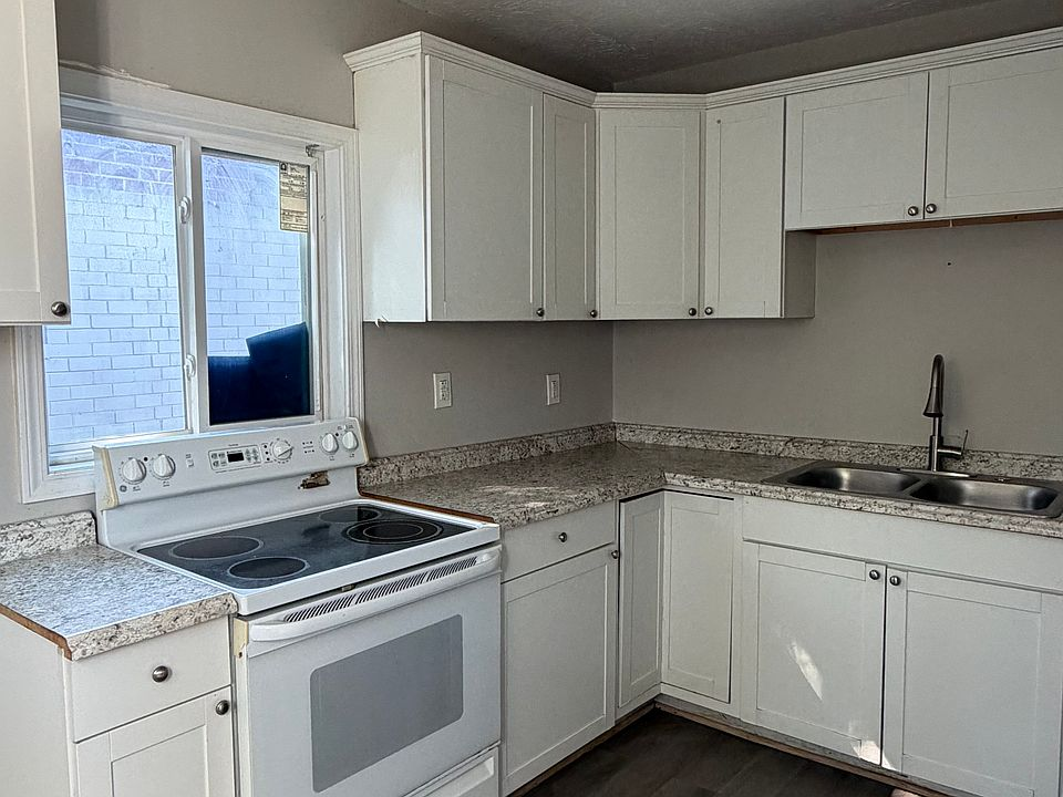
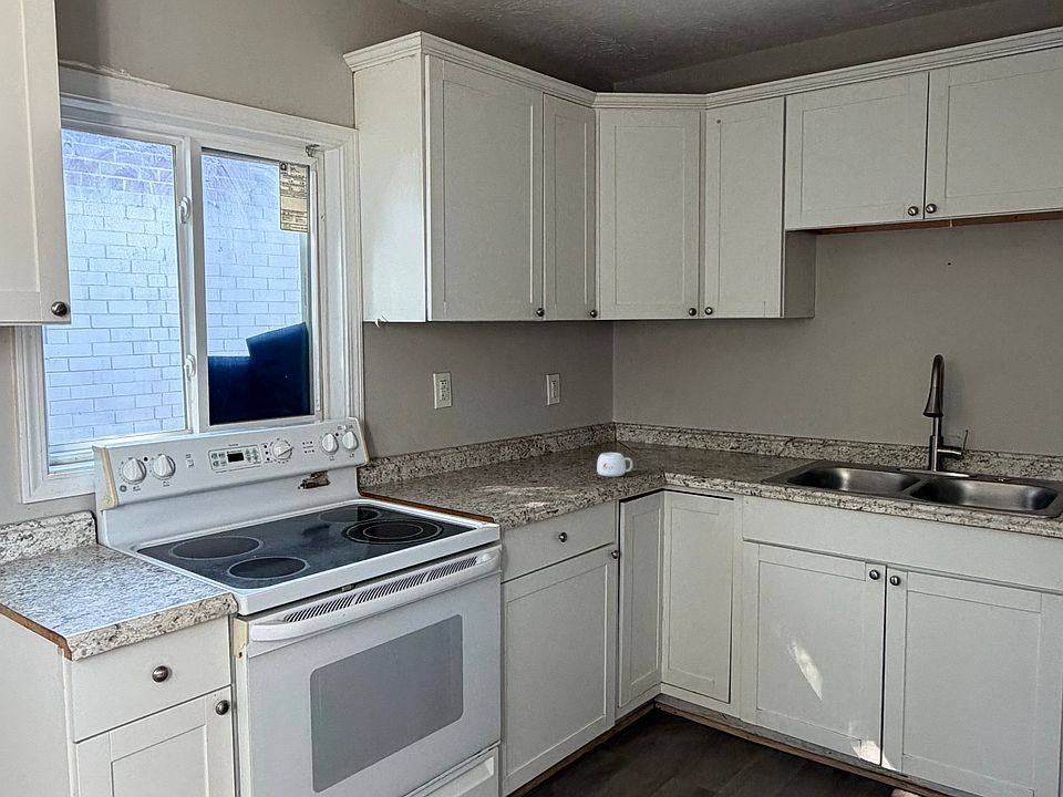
+ mug (615, 464)
